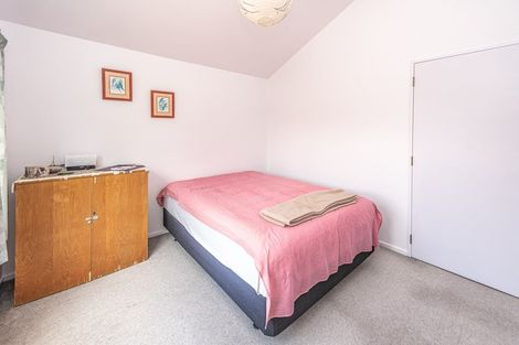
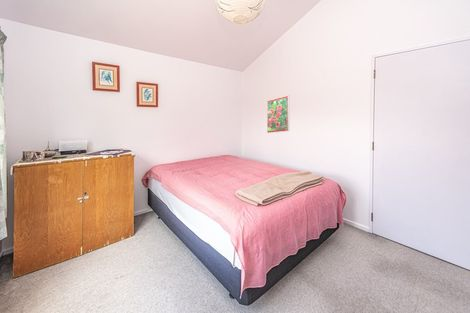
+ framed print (277, 115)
